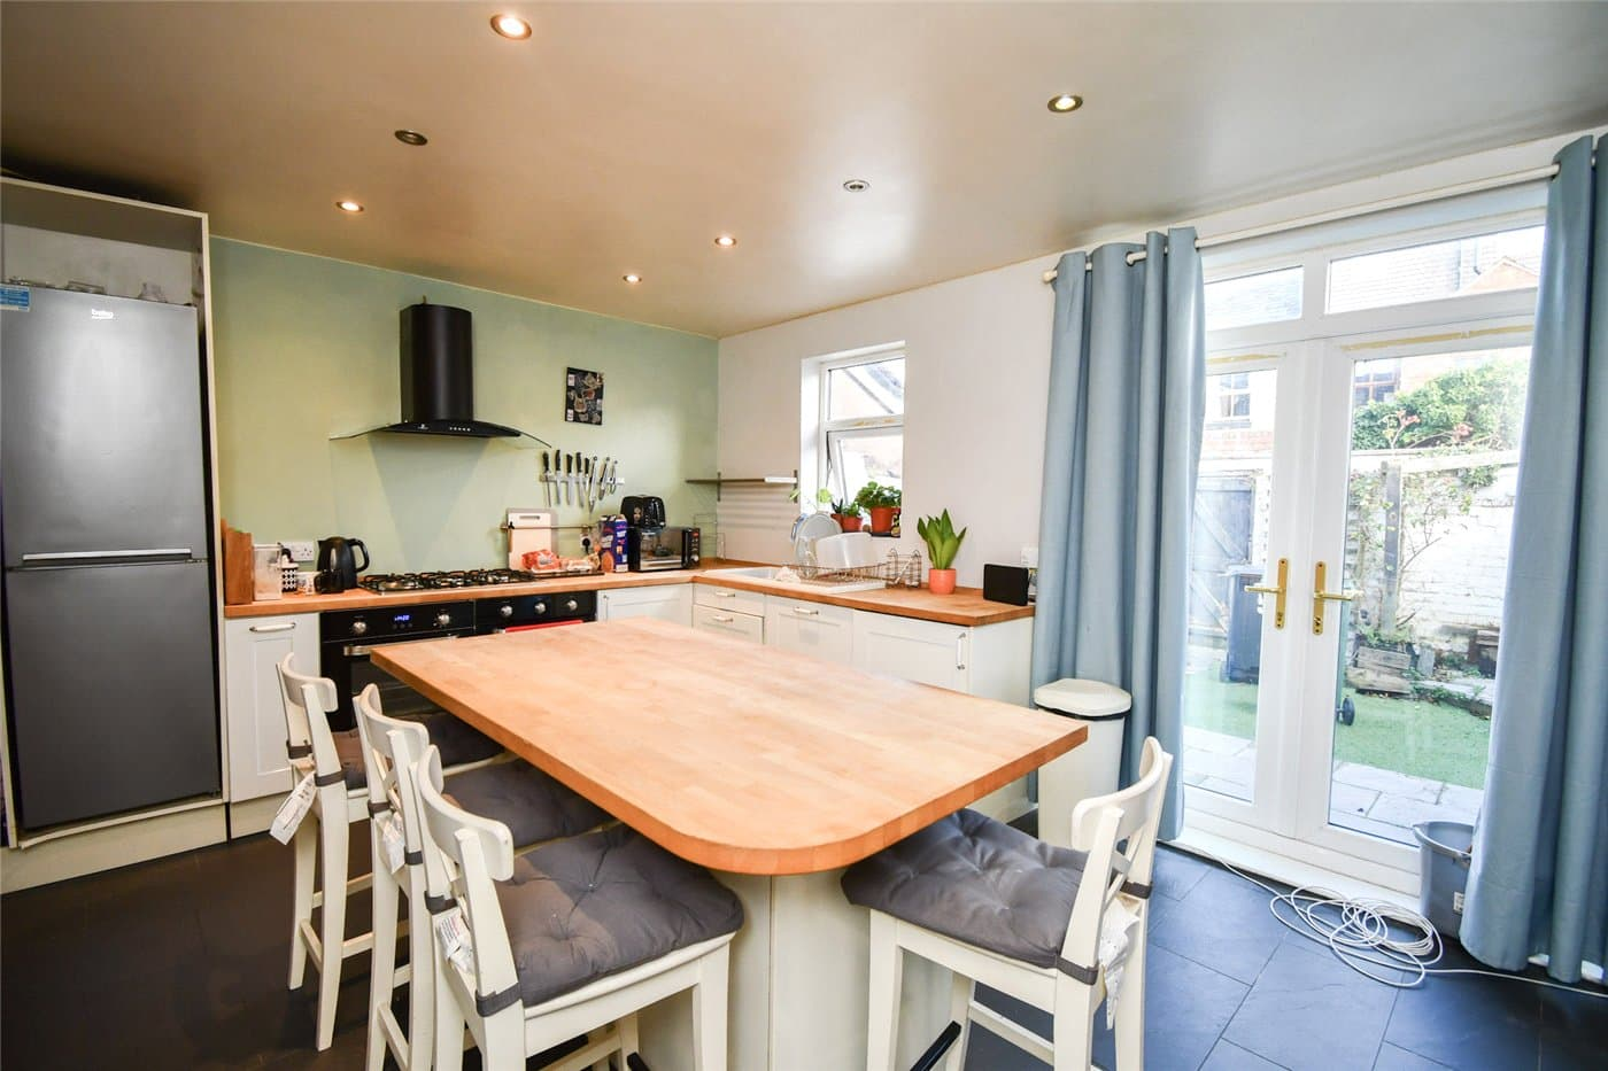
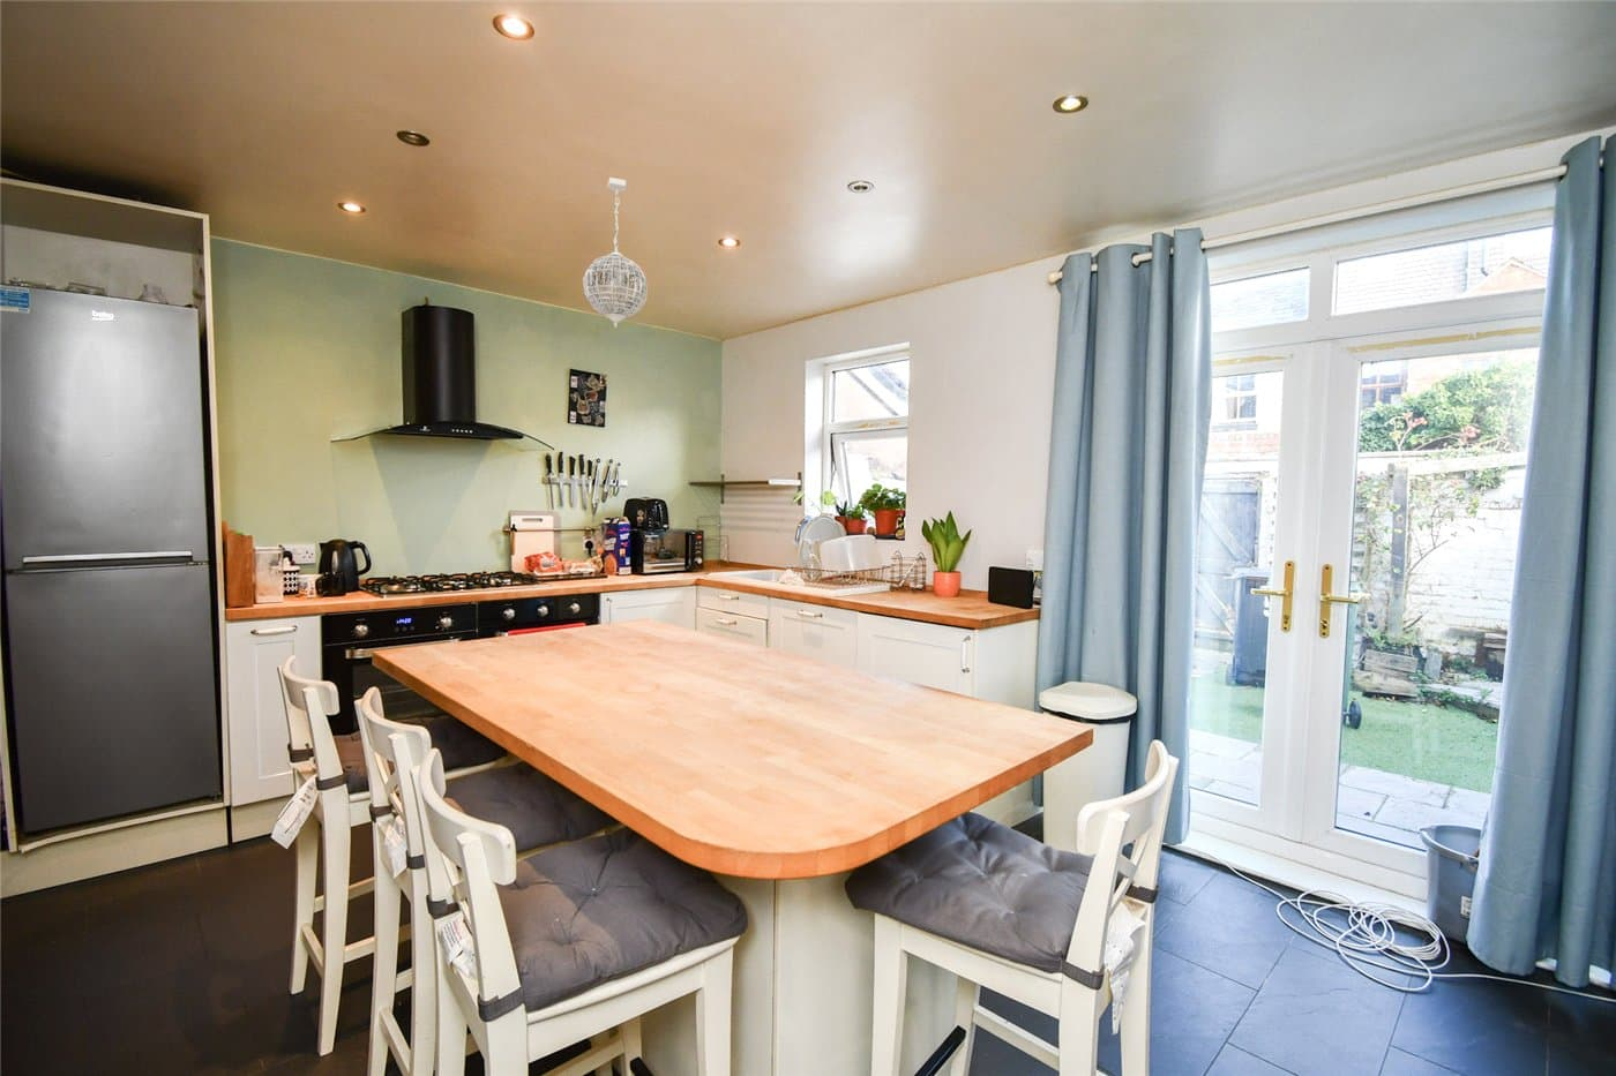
+ pendant light (615, 255)
